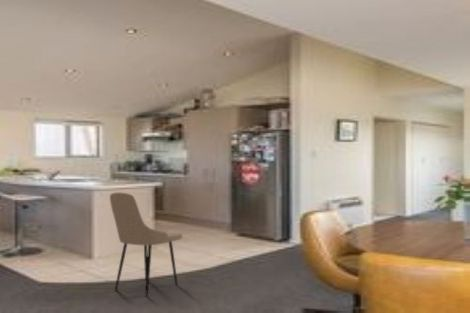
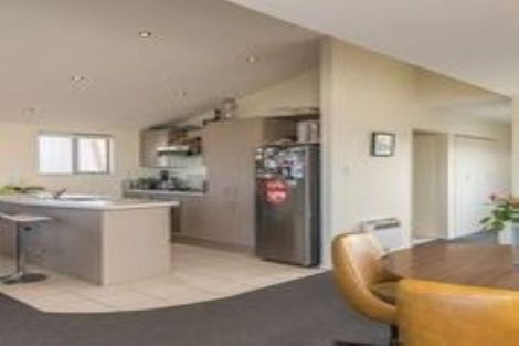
- dining chair (143, 239)
